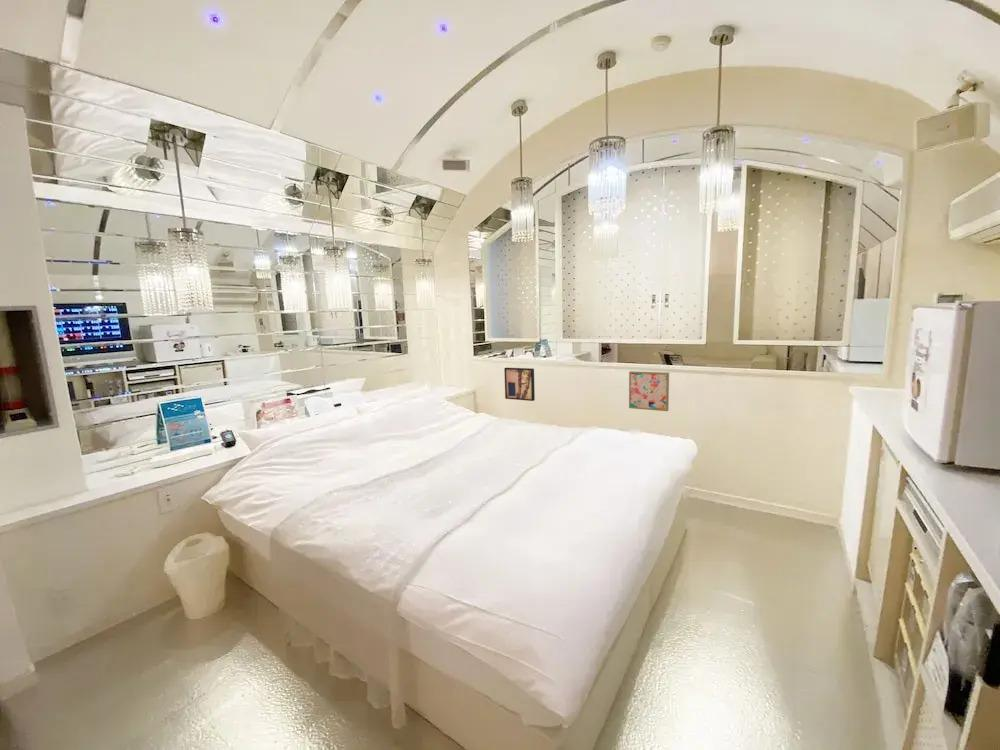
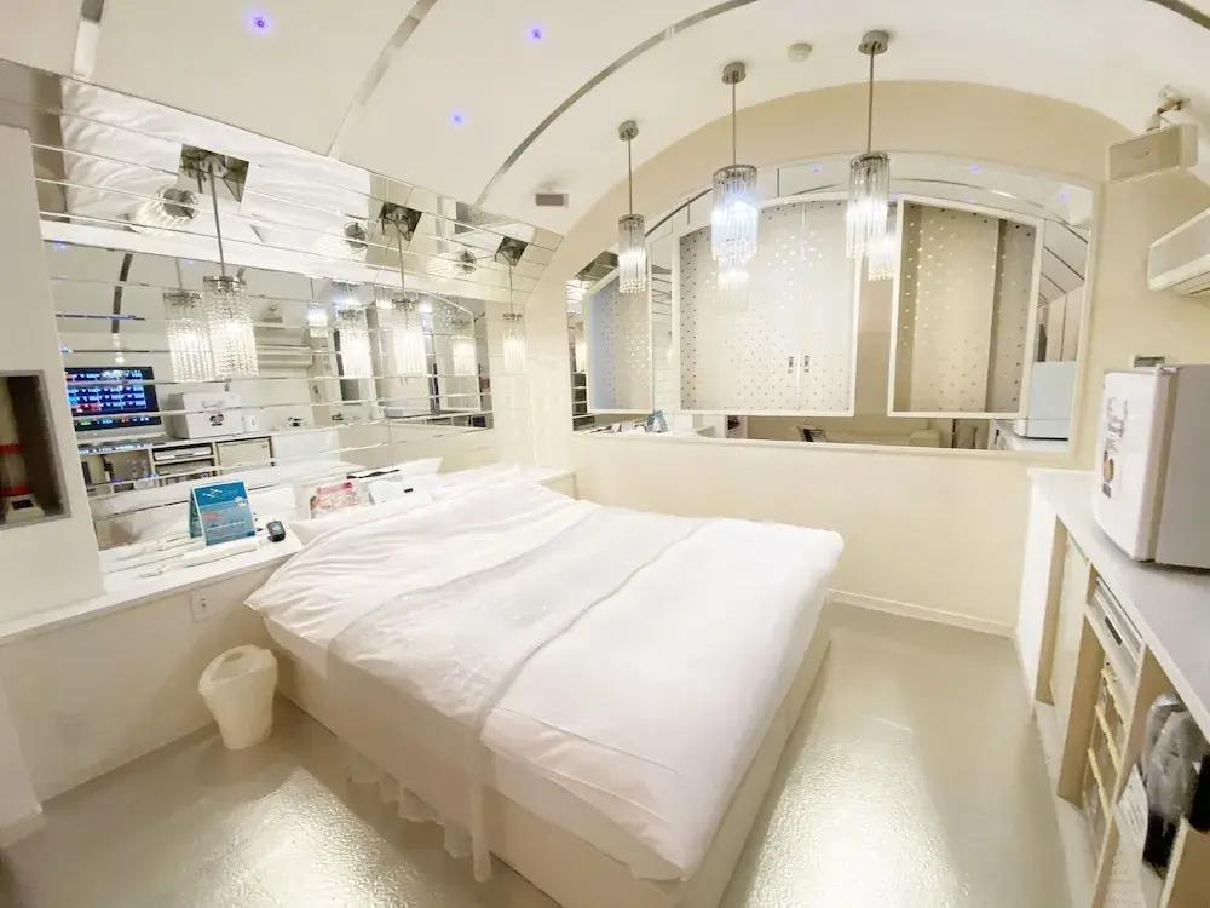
- wall art (648, 390)
- wall art (519, 383)
